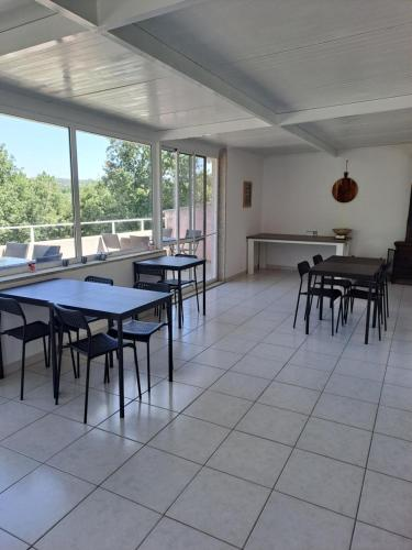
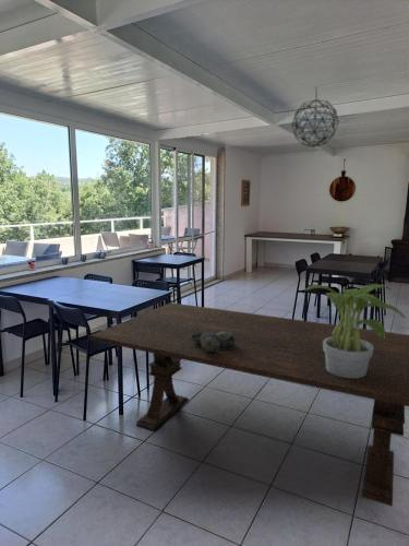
+ pendant light (314, 117)
+ dining table (263, 376)
+ decorative bowl (214, 335)
+ potted plant (349, 328)
